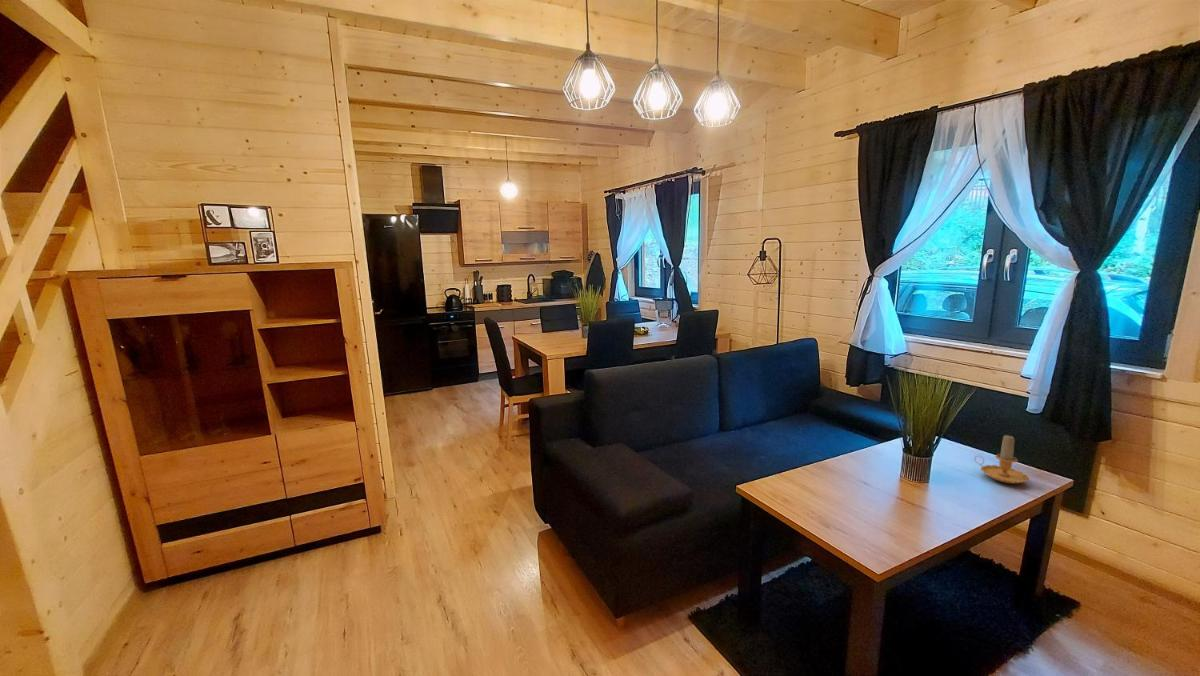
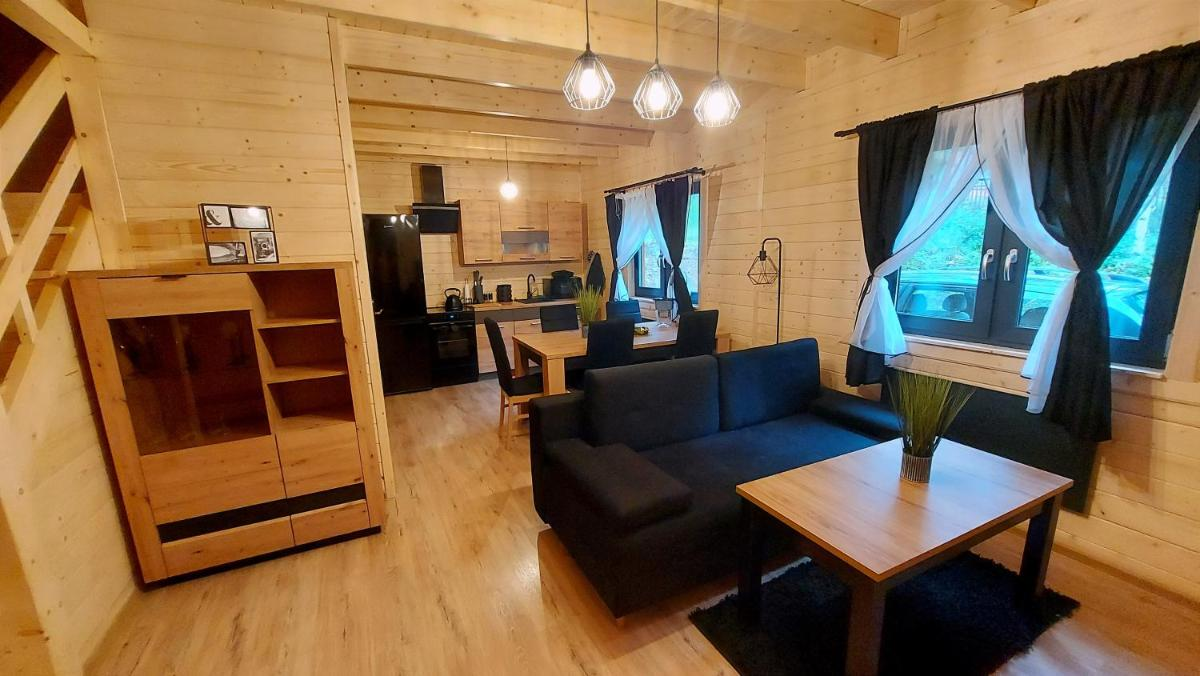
- candle (1001, 454)
